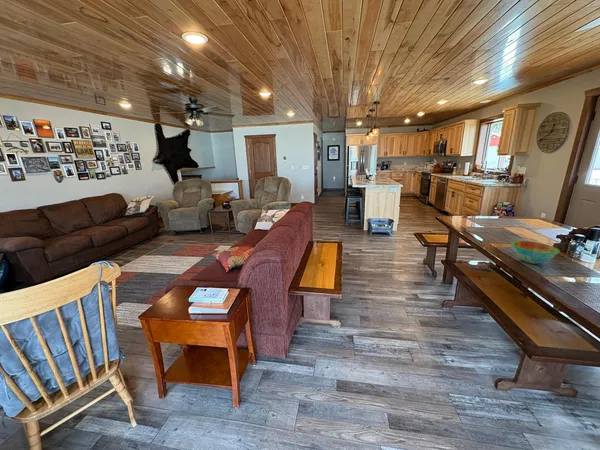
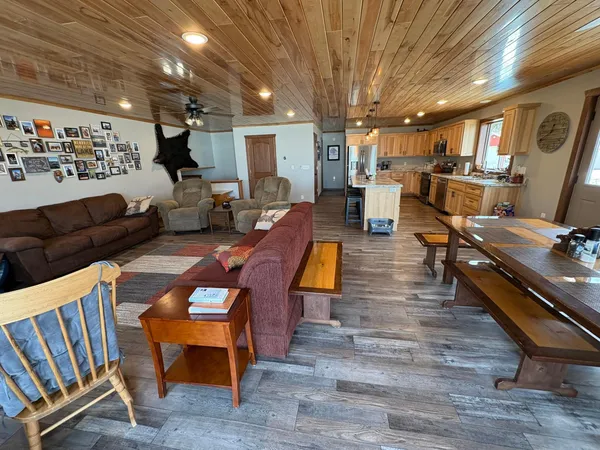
- bowl (532, 253)
